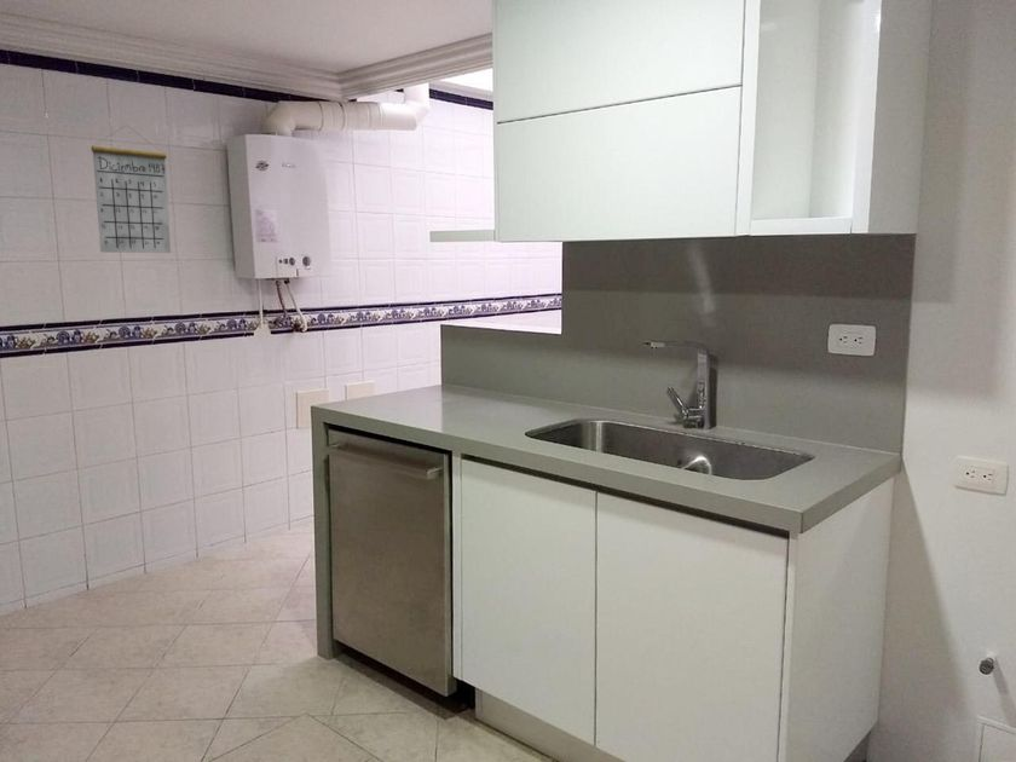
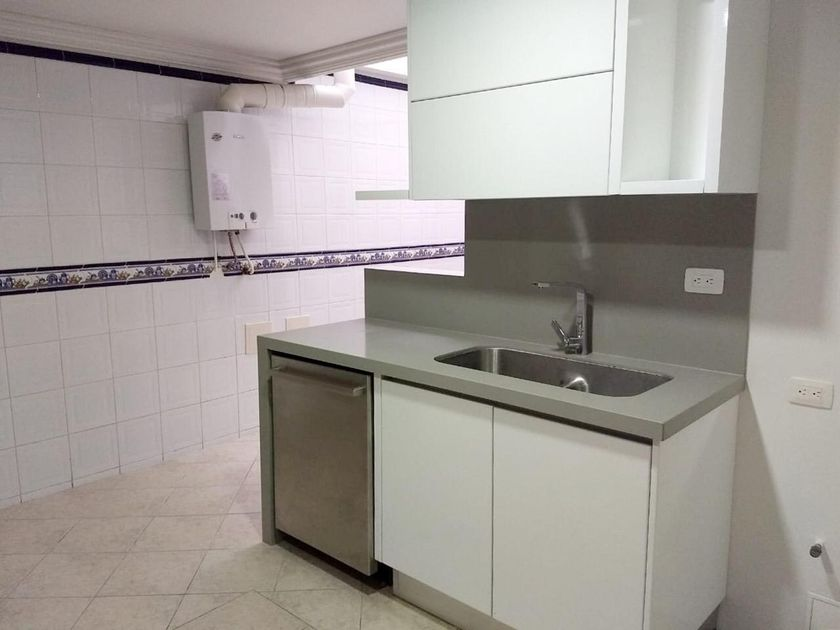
- calendar (132, 189)
